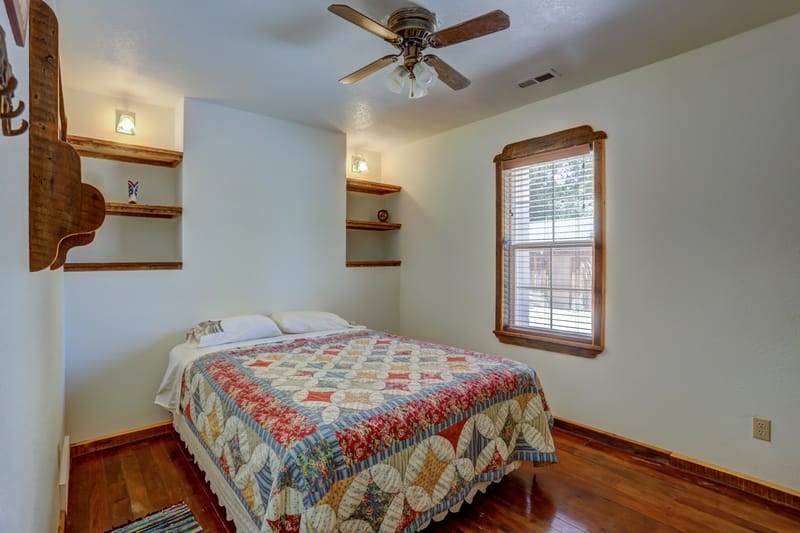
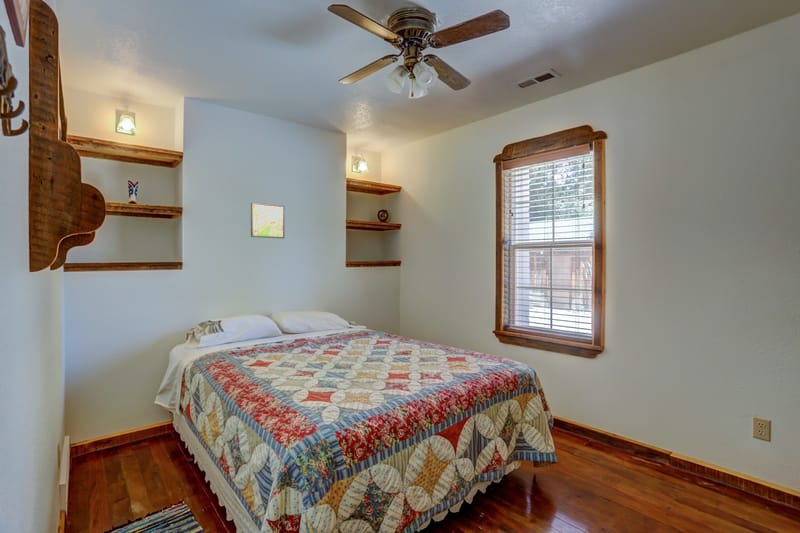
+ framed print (268, 220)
